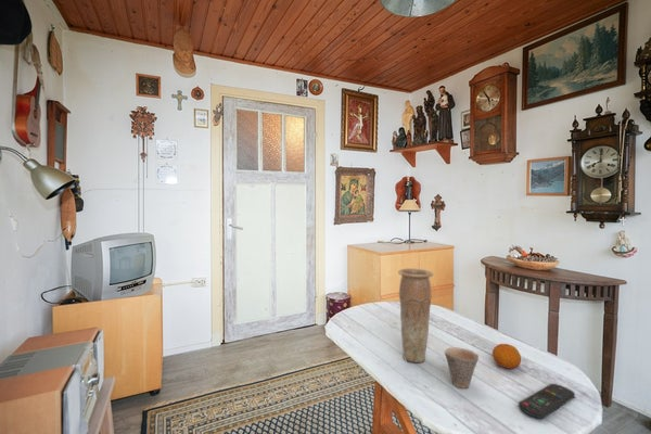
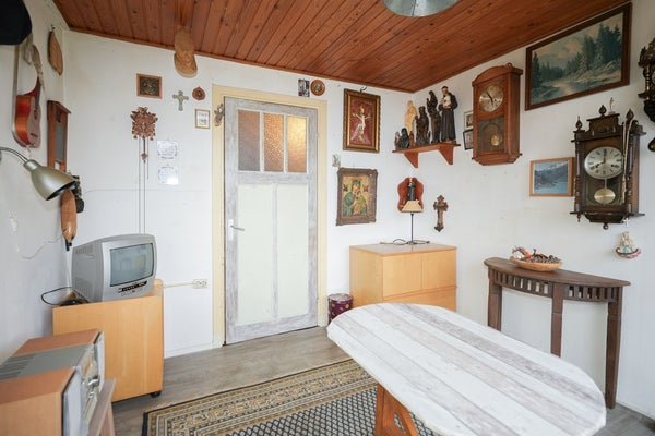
- cup (460, 368)
- vase (414, 315)
- fruit (506, 355)
- remote control (547, 399)
